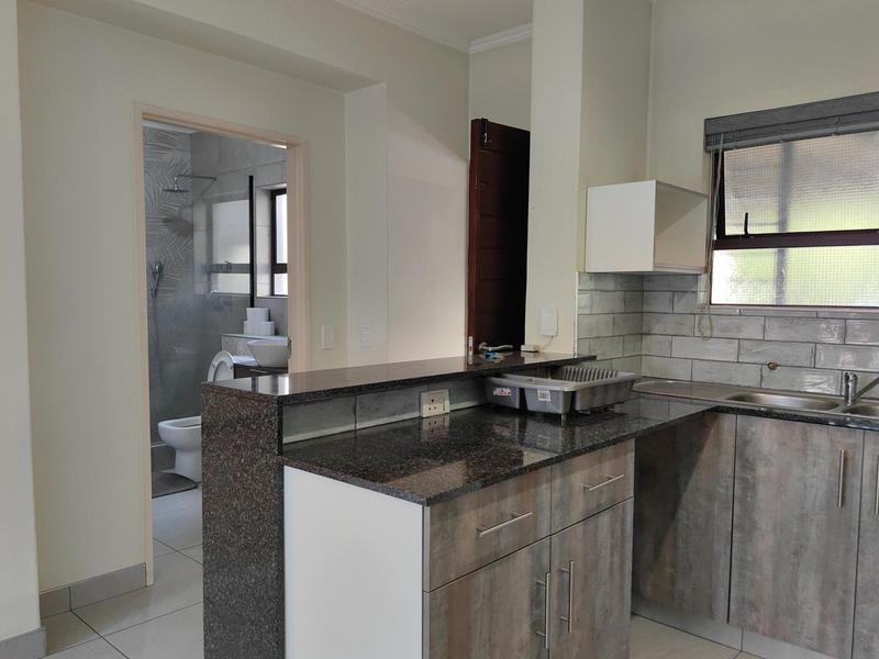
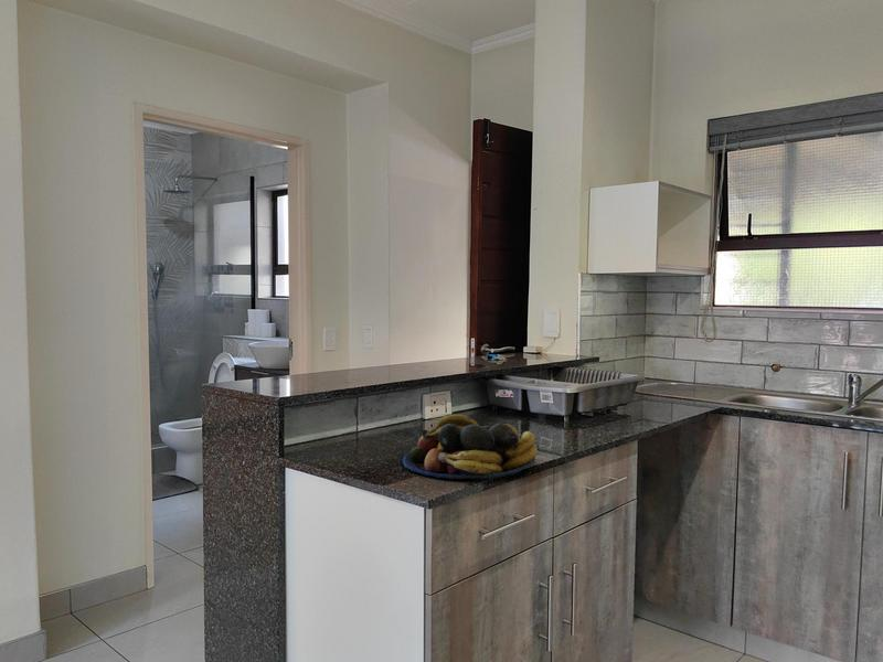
+ fruit bowl (467, 438)
